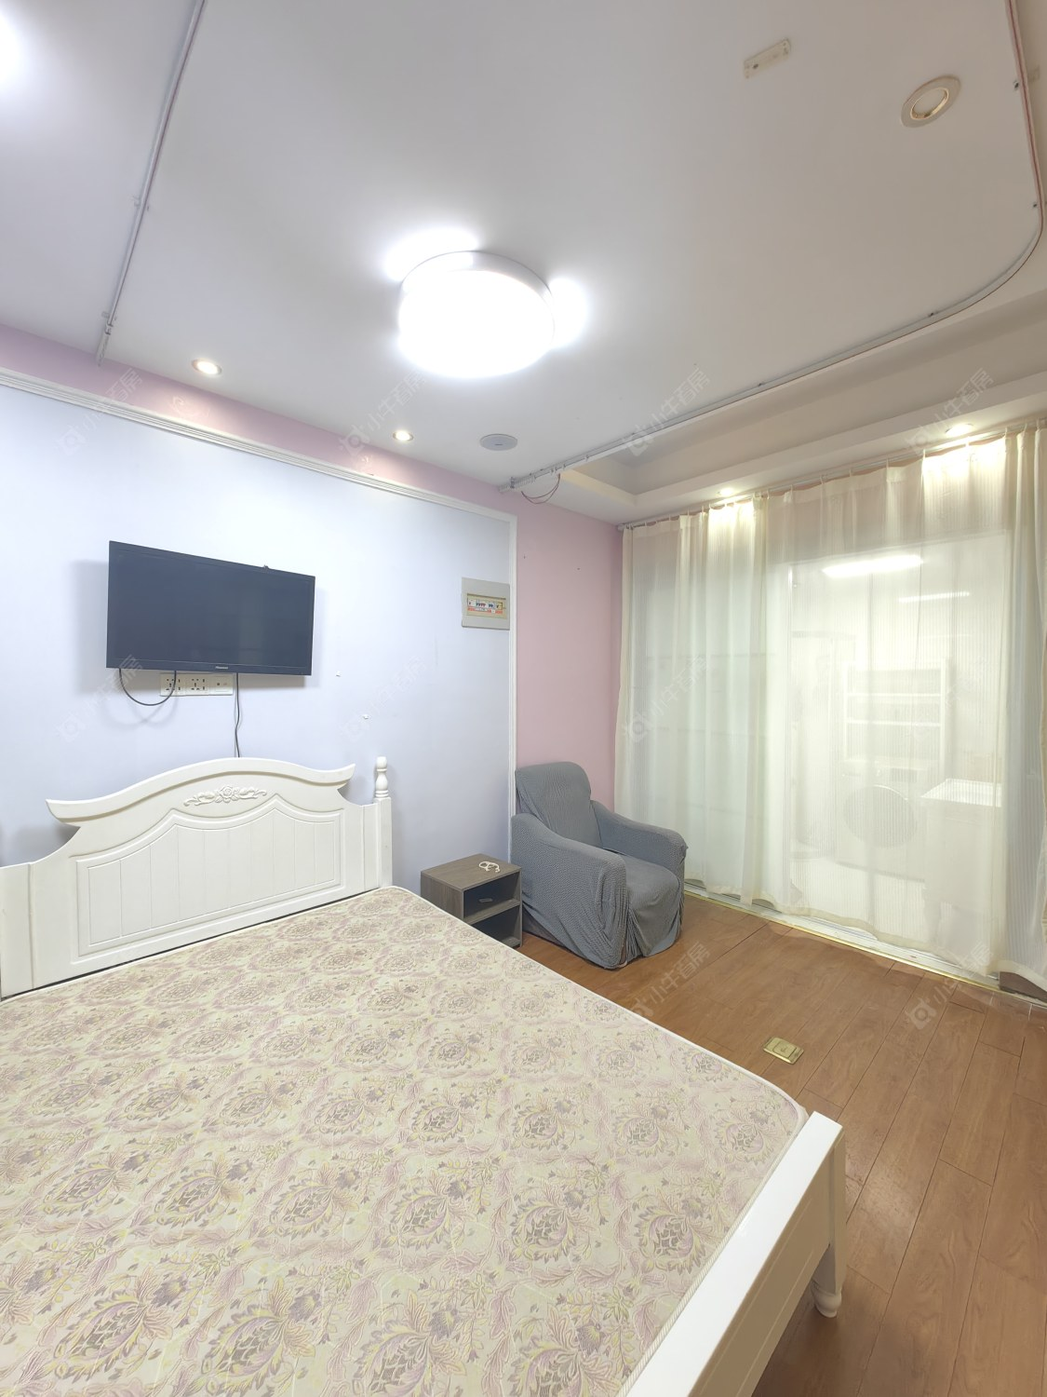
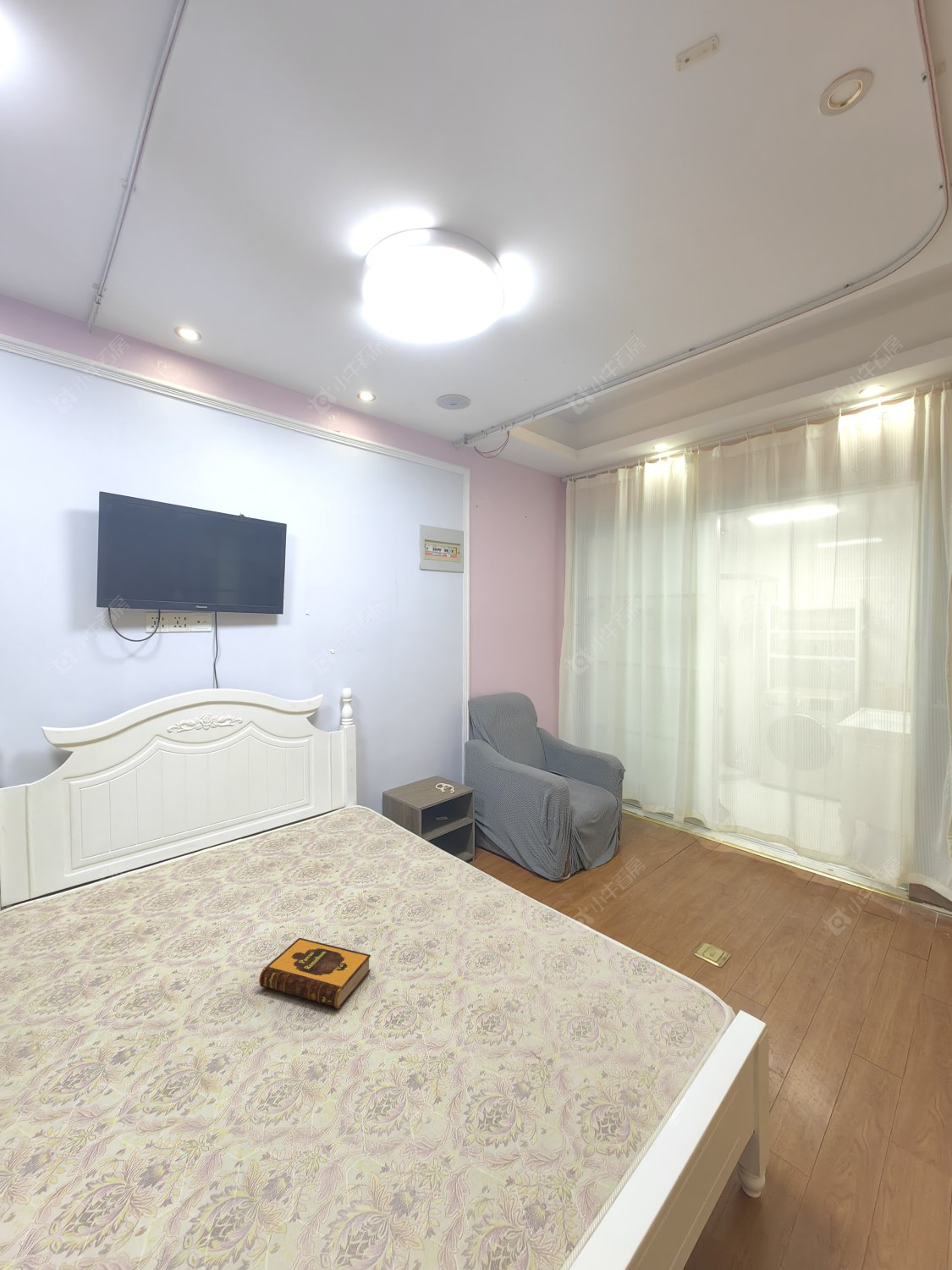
+ hardback book (316, 972)
